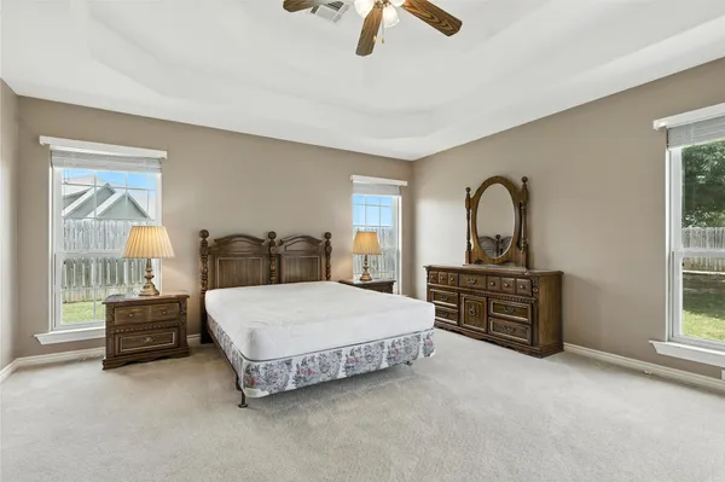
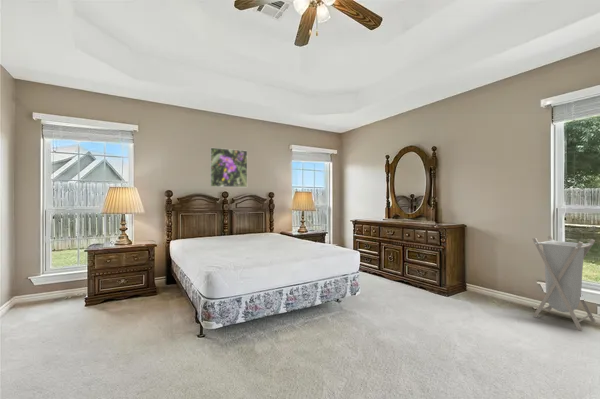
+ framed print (229, 168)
+ laundry hamper (563, 279)
